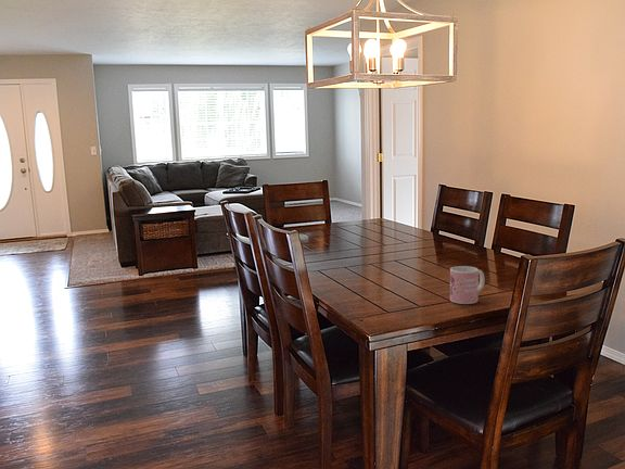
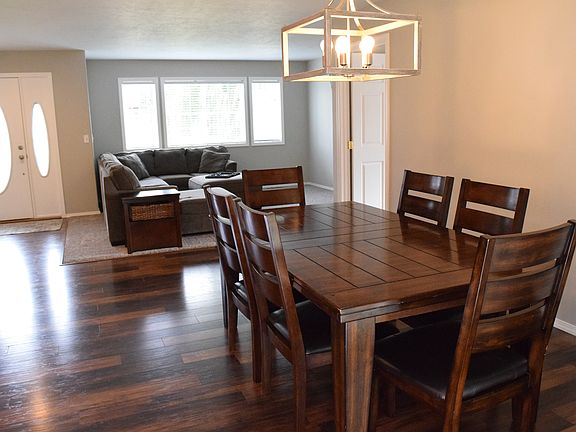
- mug (467, 283)
